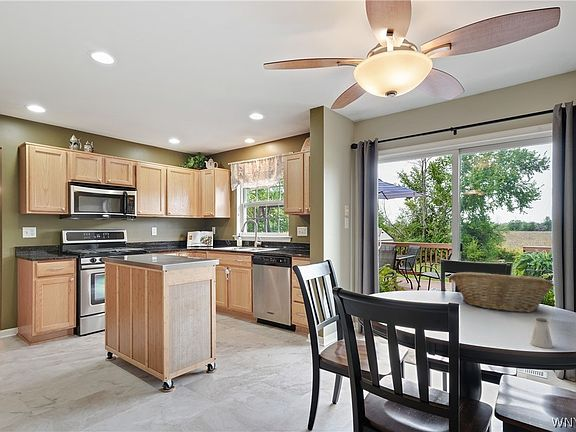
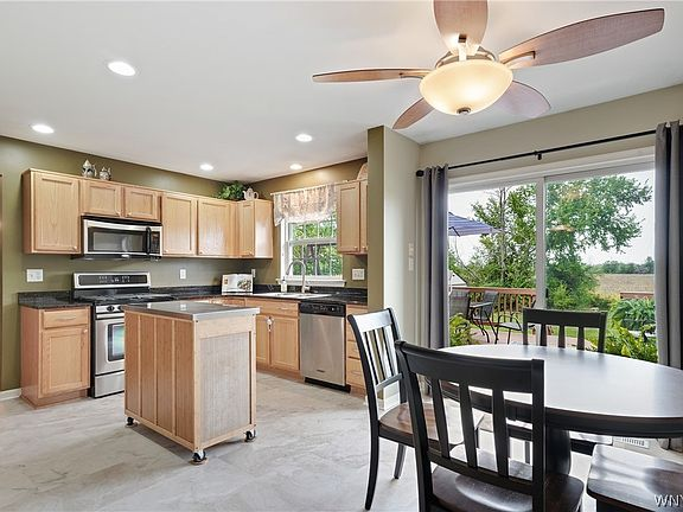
- fruit basket (498, 287)
- saltshaker (541, 331)
